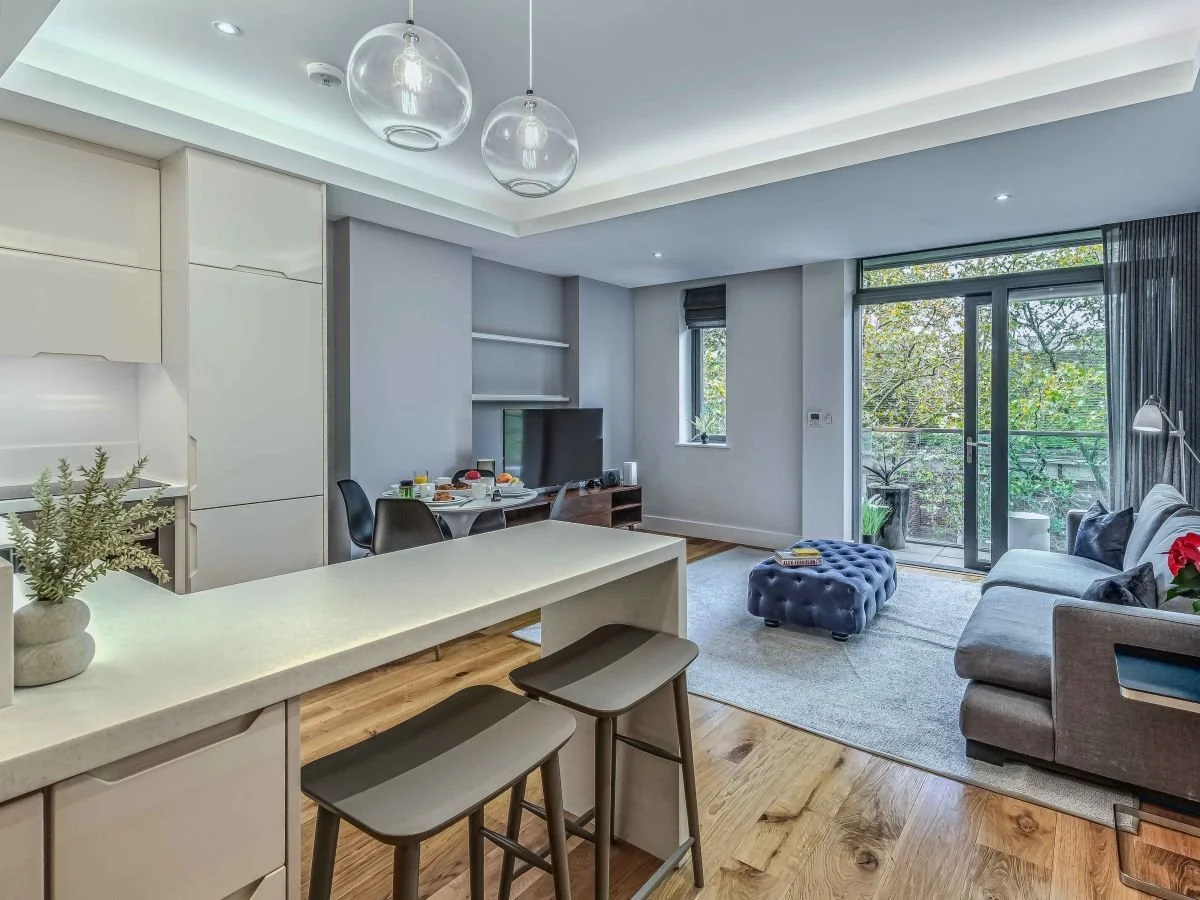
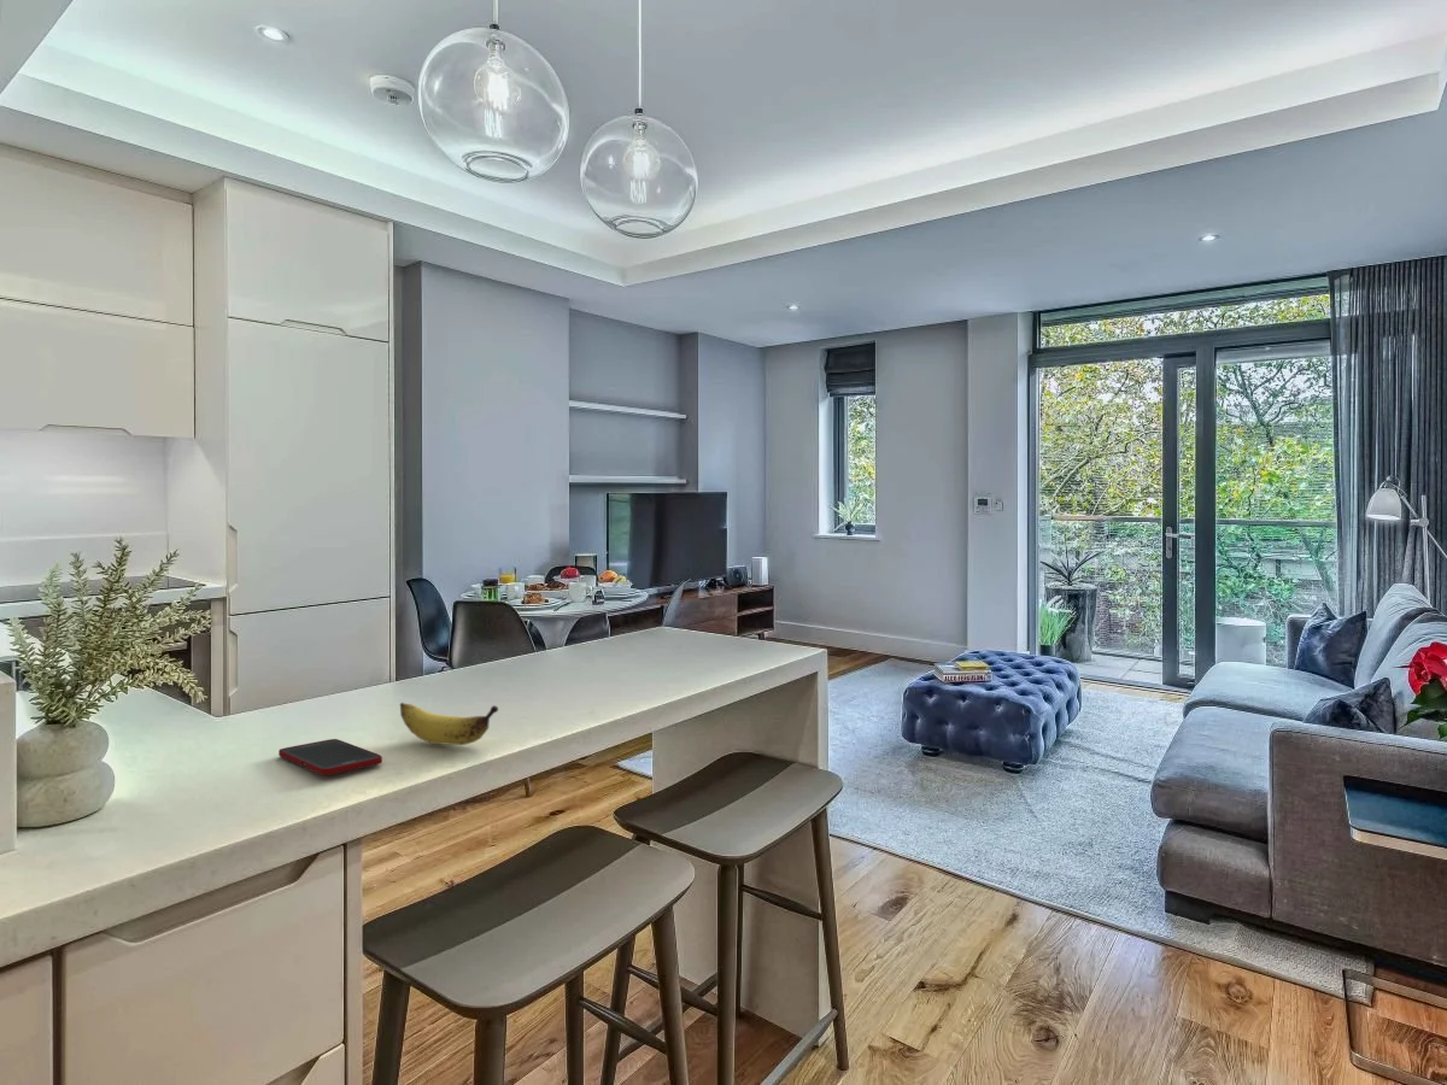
+ cell phone (329, 756)
+ banana (446, 722)
